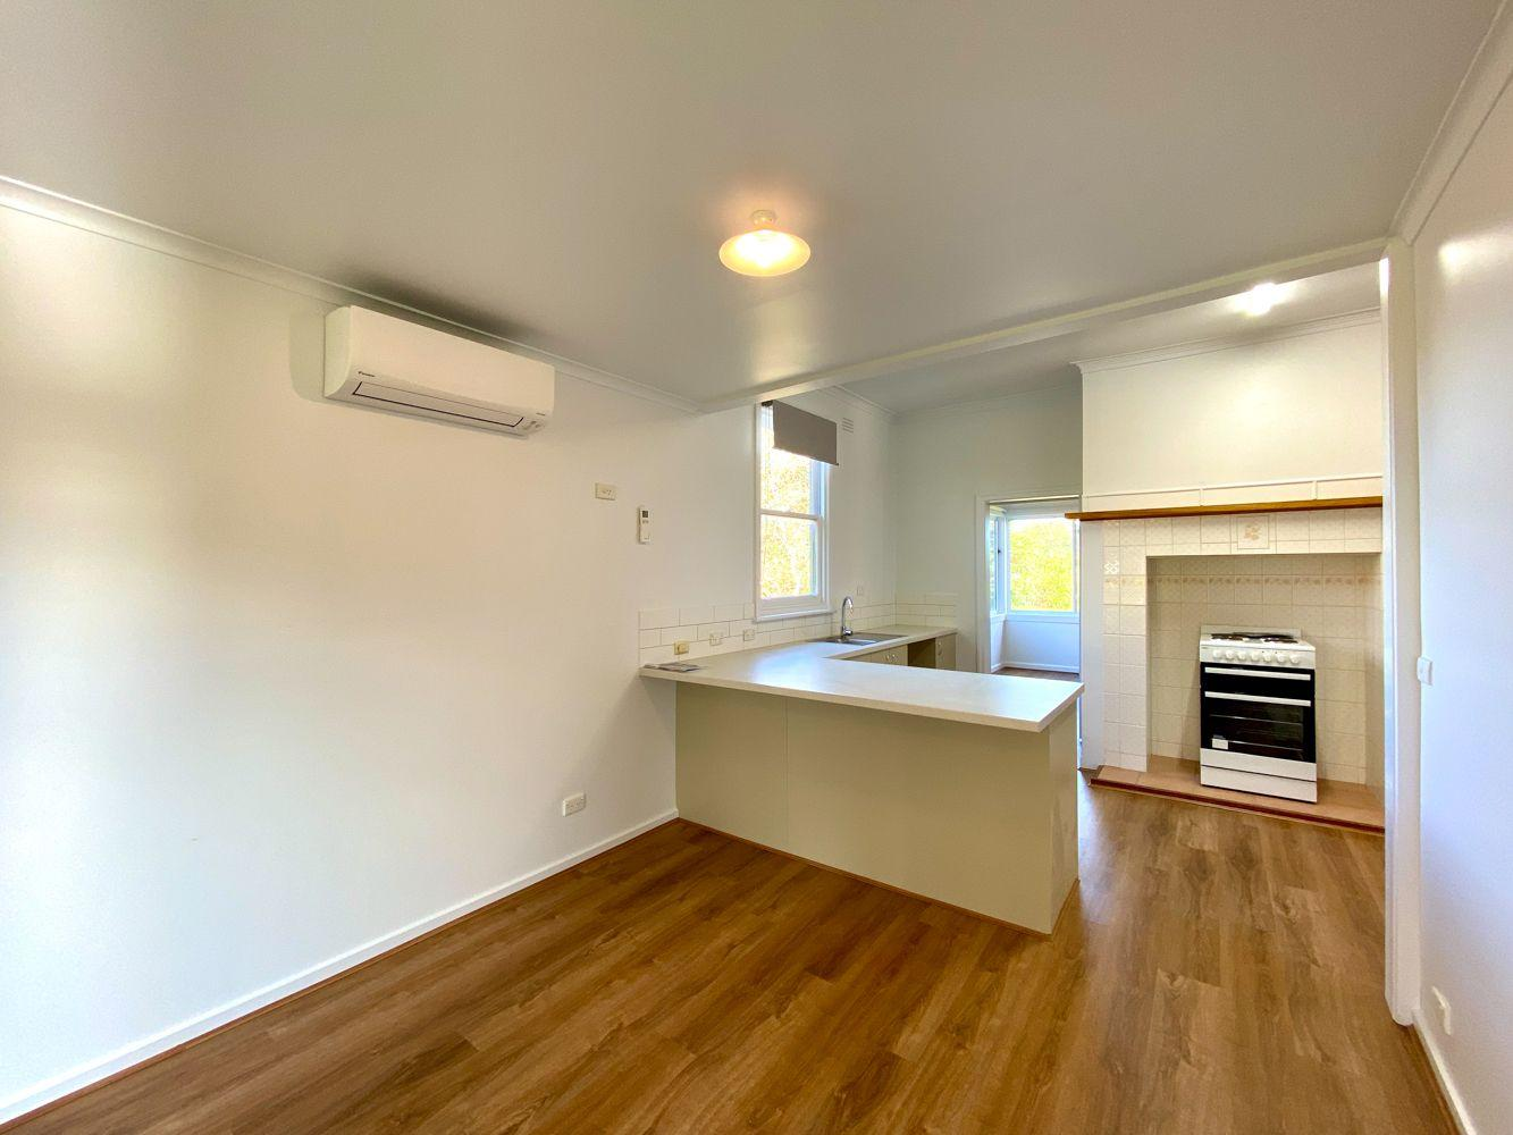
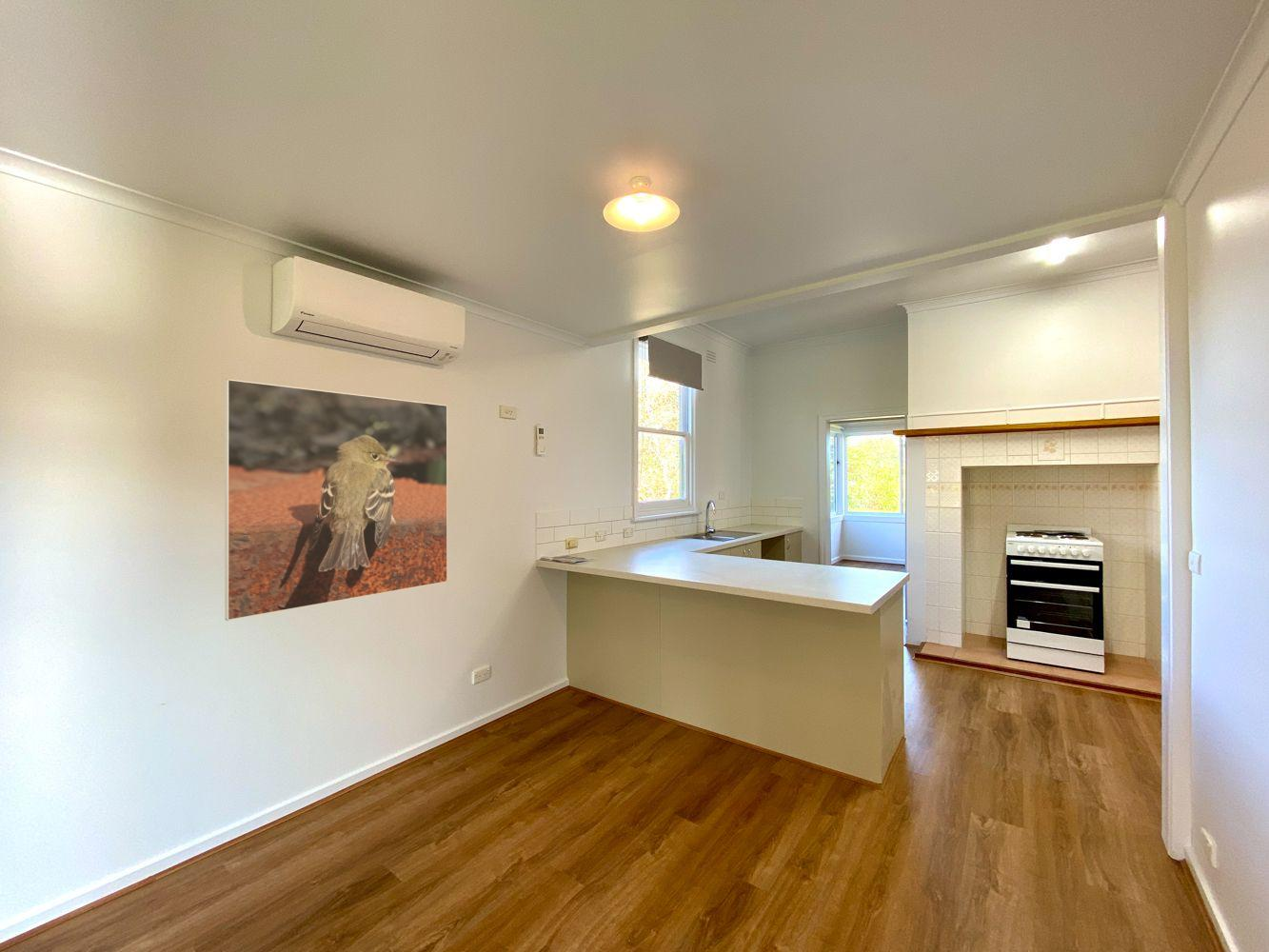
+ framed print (352, 496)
